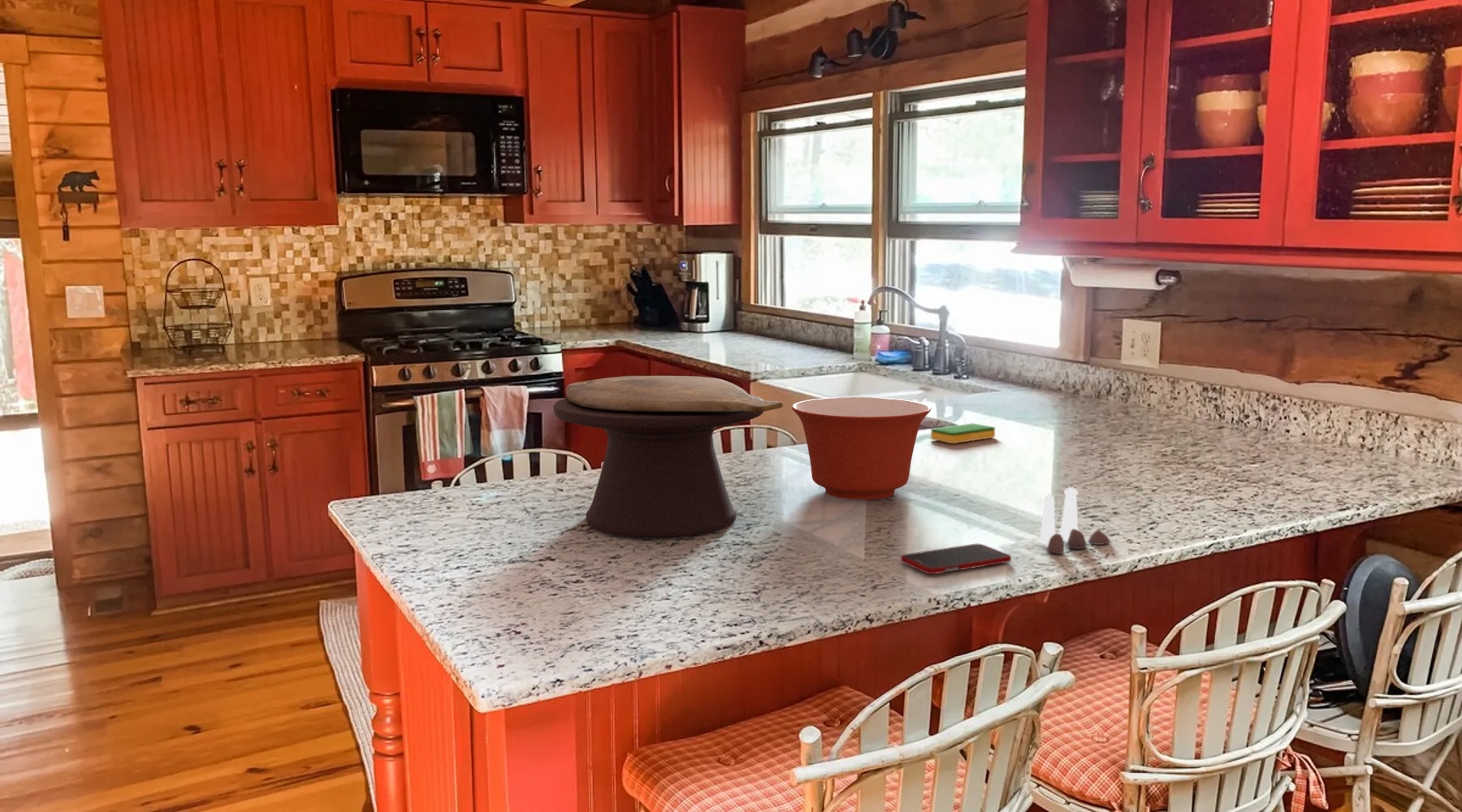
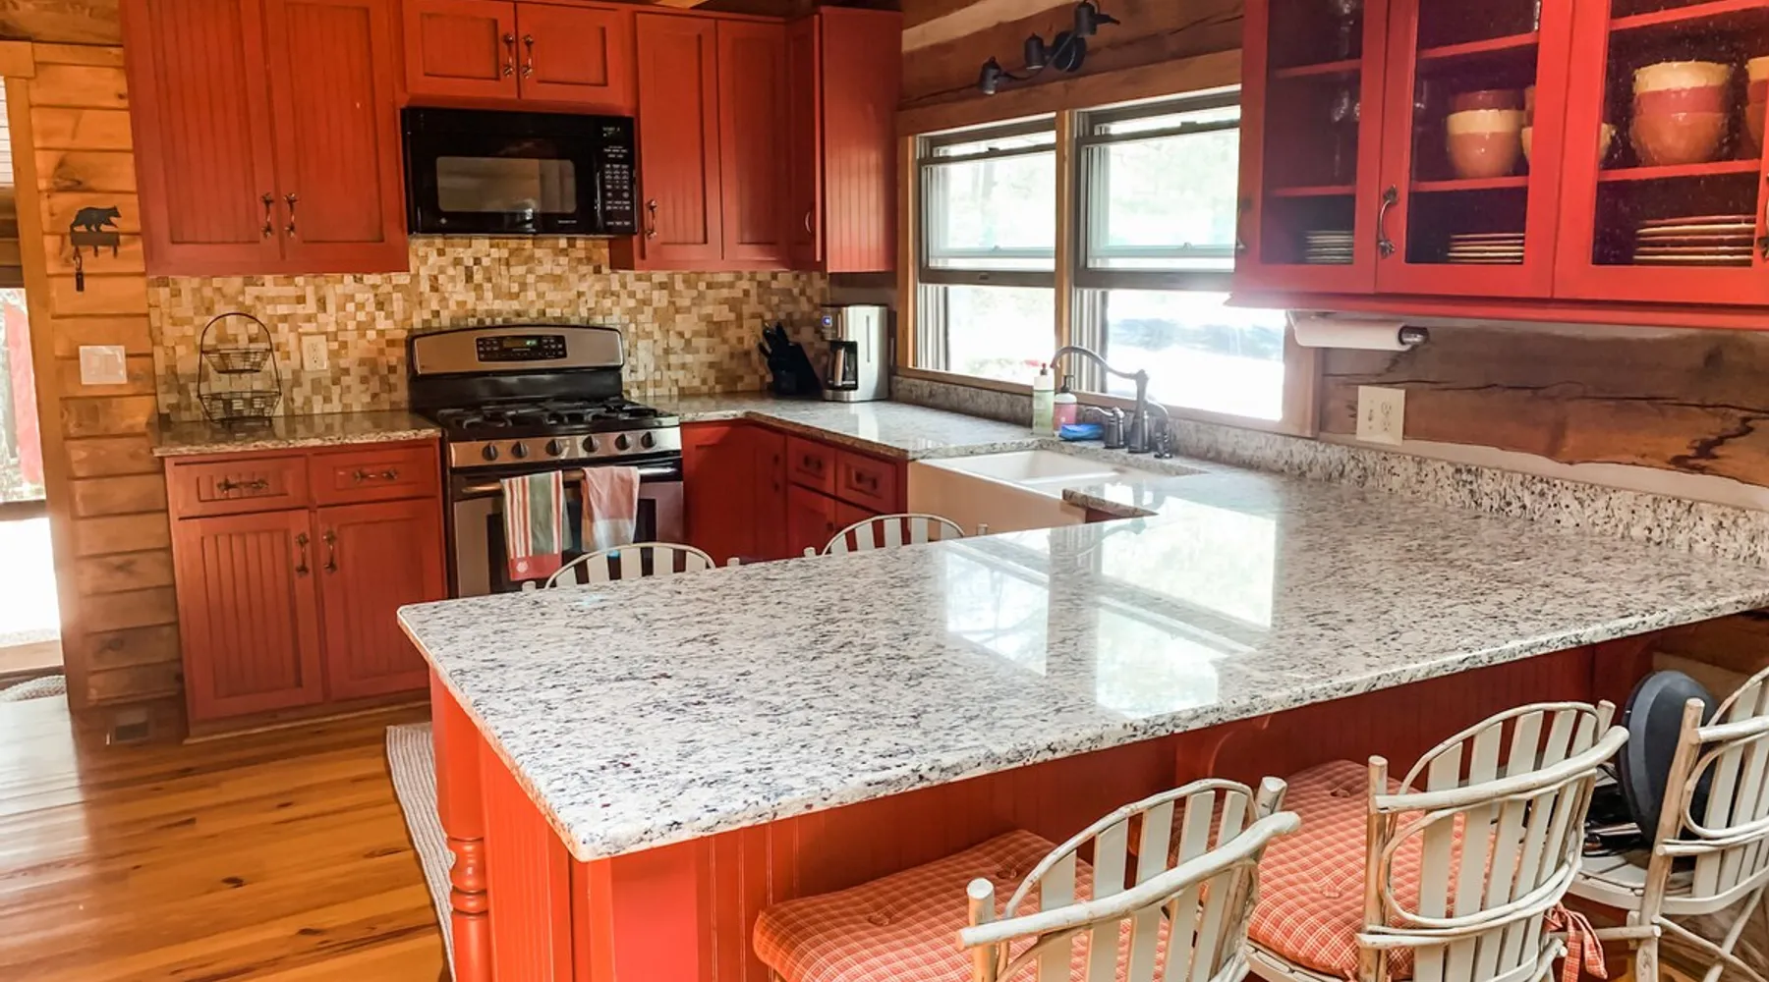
- salt and pepper shaker set (1071, 517)
- decorative bowl (665, 453)
- mixing bowl (860, 449)
- dish sponge (962, 433)
- cell phone (955, 559)
